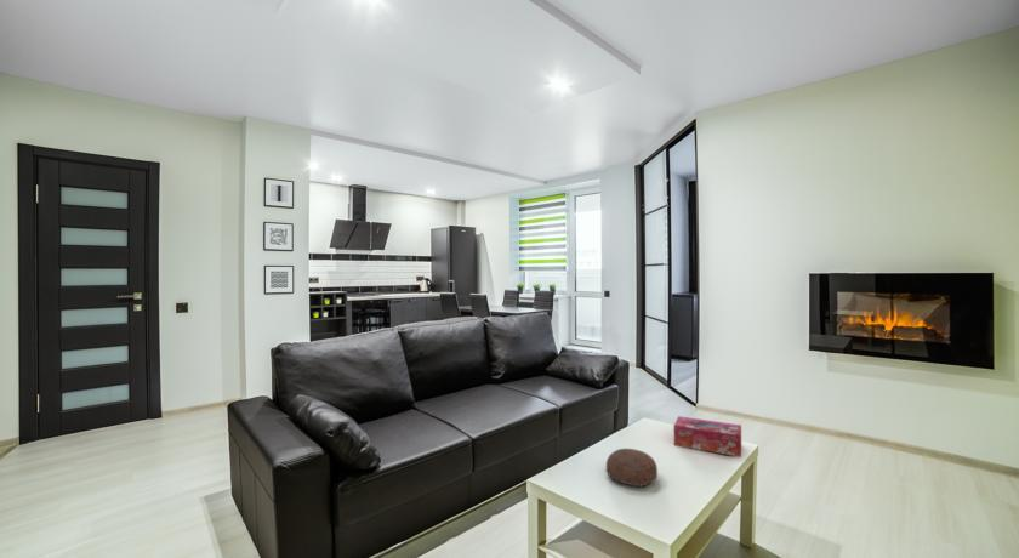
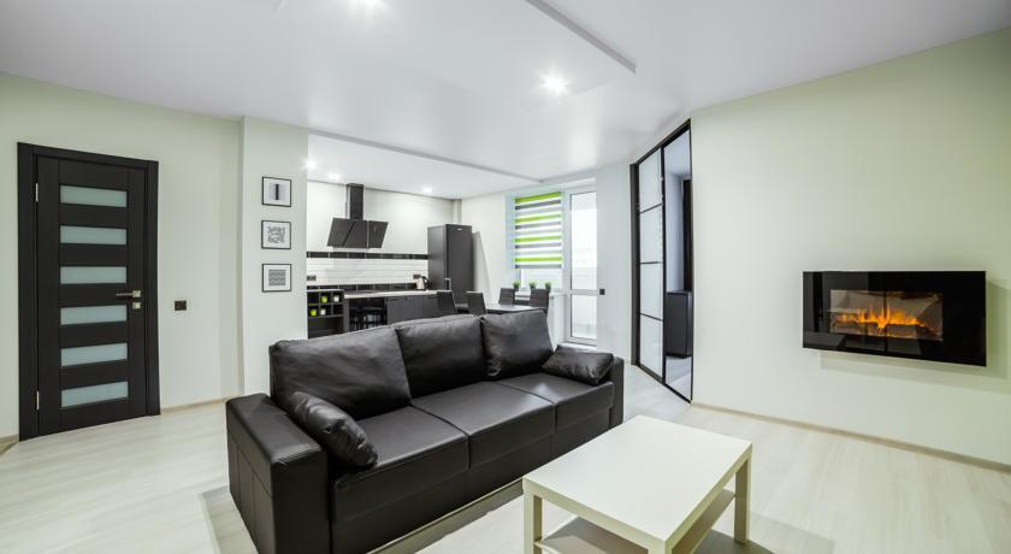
- decorative bowl (631, 465)
- tissue box (707, 434)
